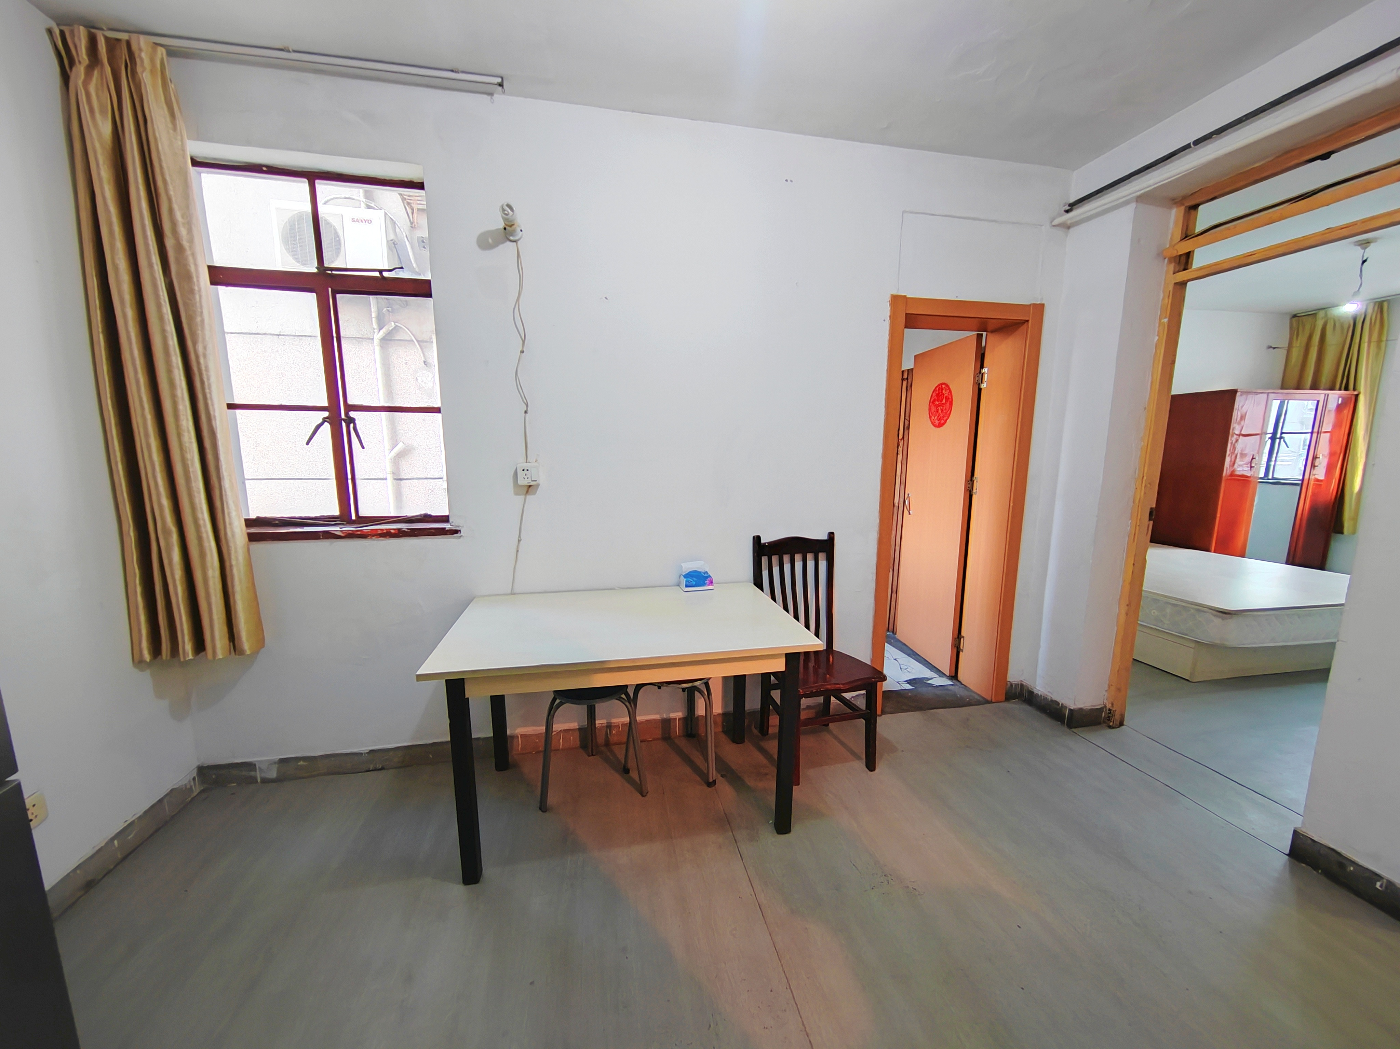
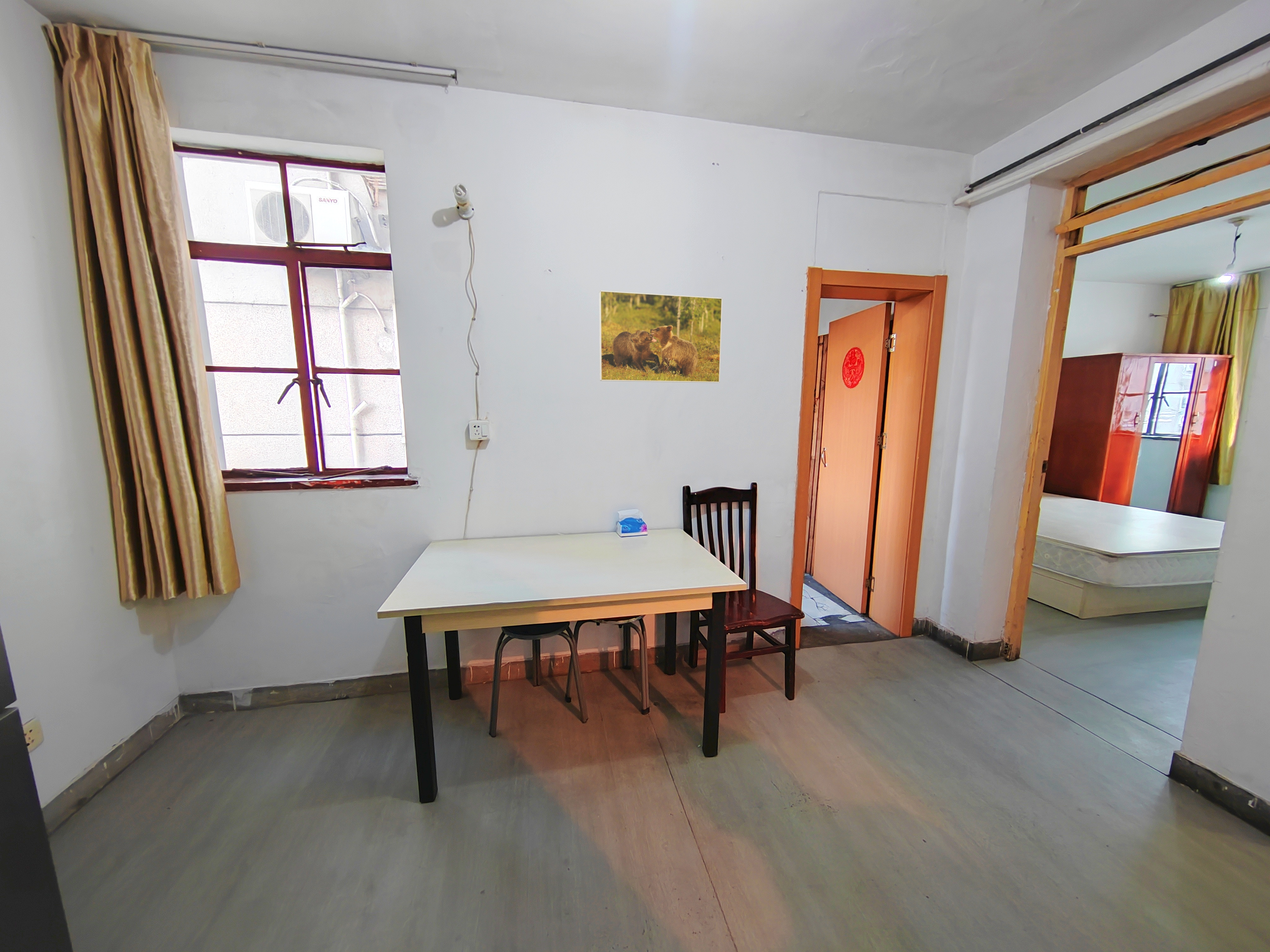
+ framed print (662, 339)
